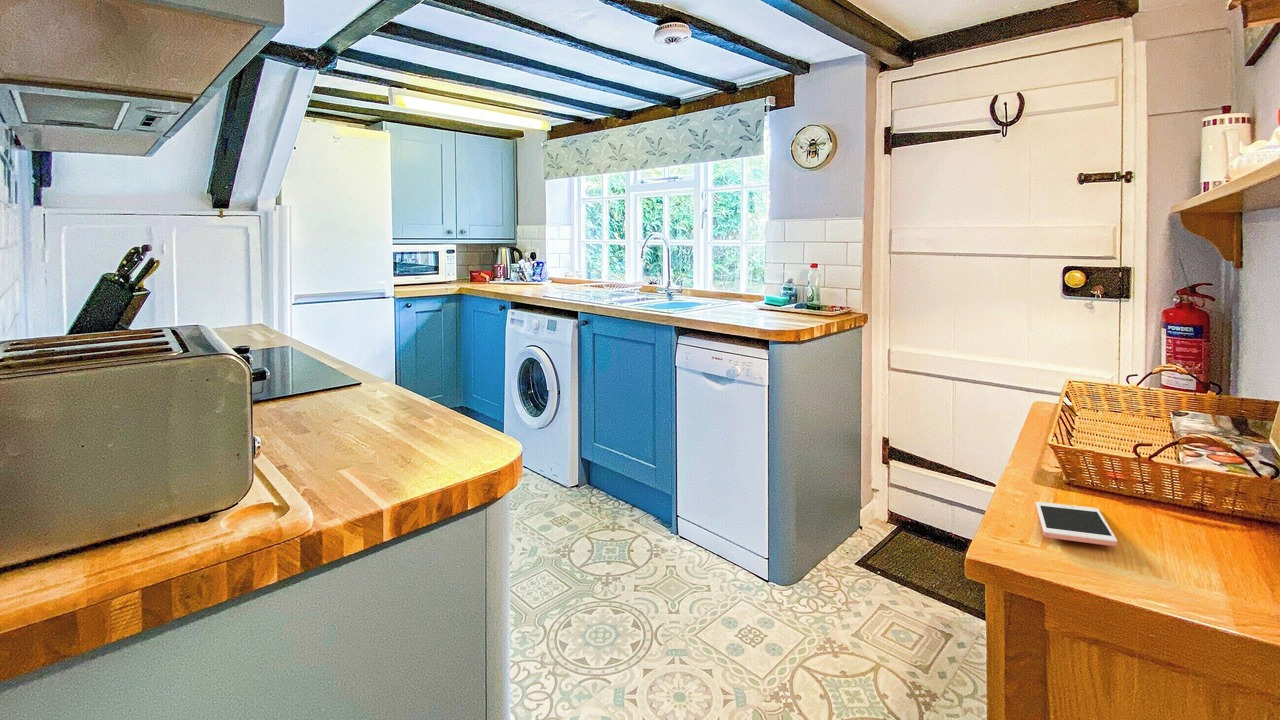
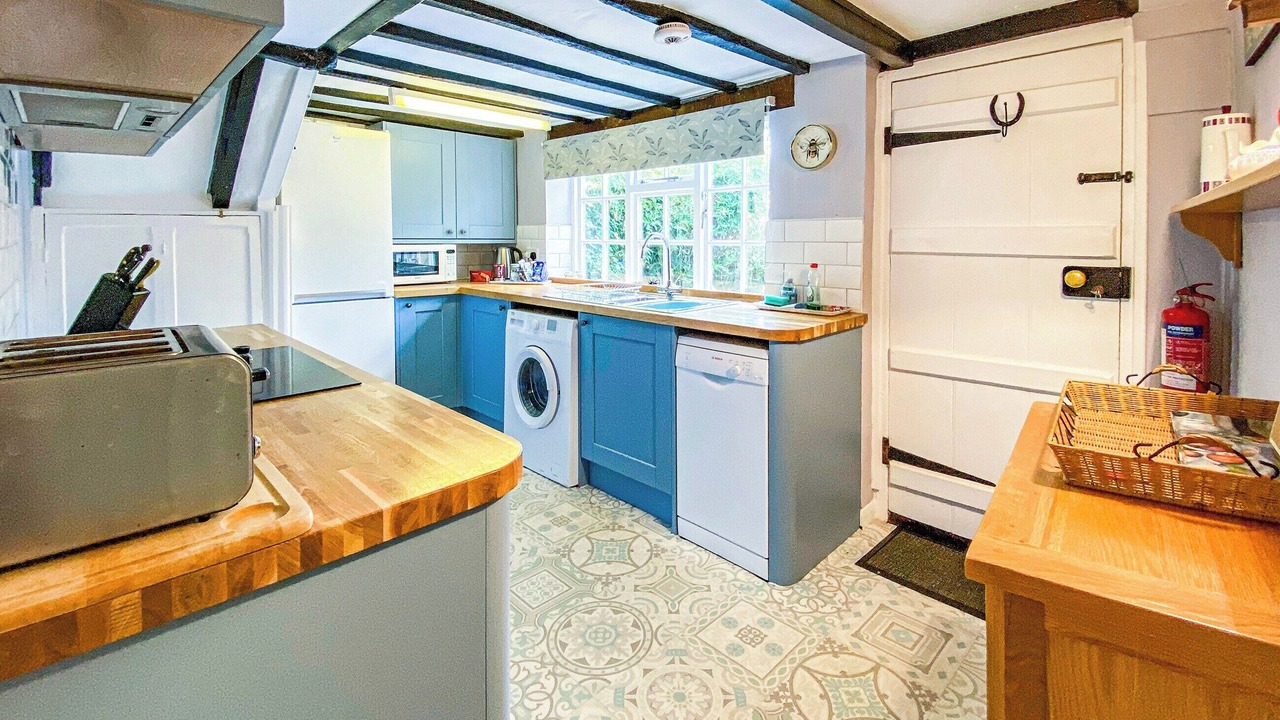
- cell phone (1072, 521)
